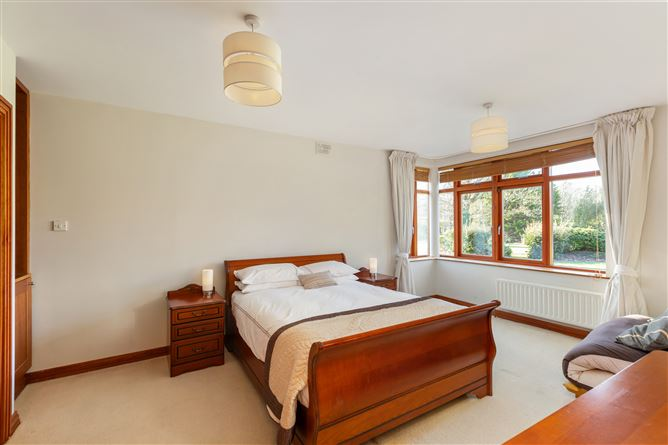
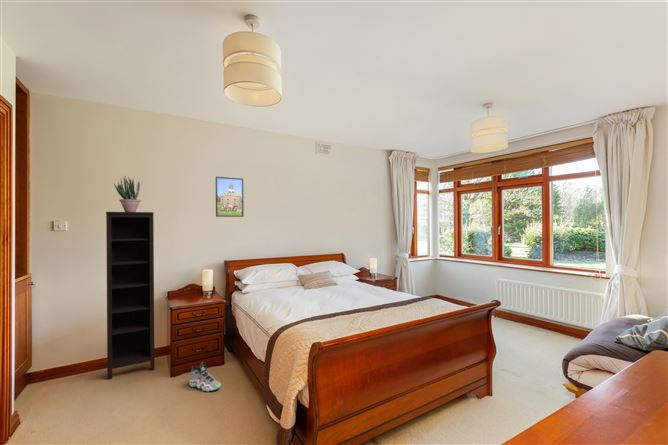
+ bookcase (131, 290)
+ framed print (229, 197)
+ sneaker (204, 374)
+ potted plant (127, 193)
